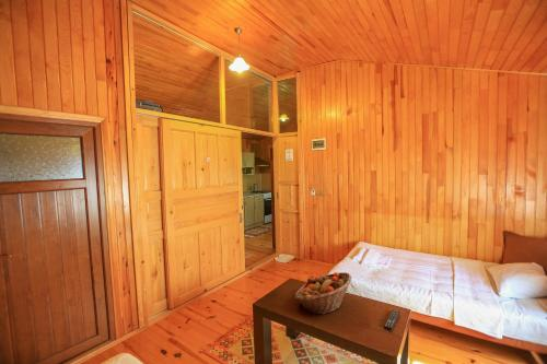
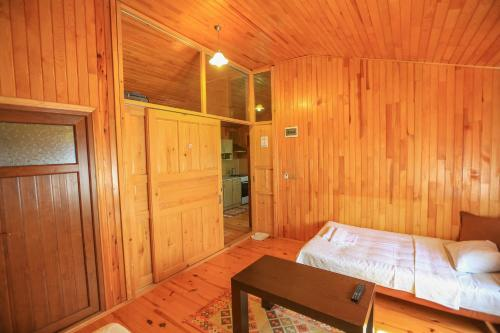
- fruit basket (324, 290)
